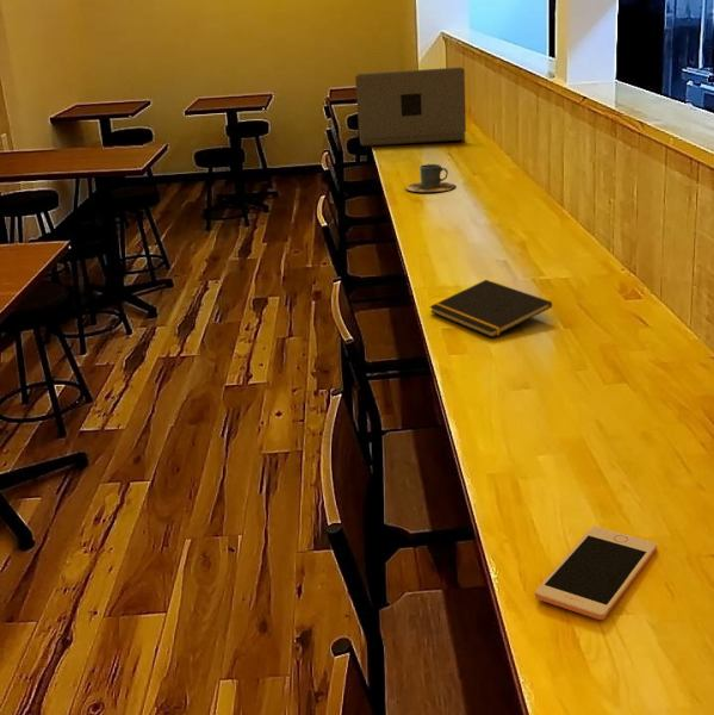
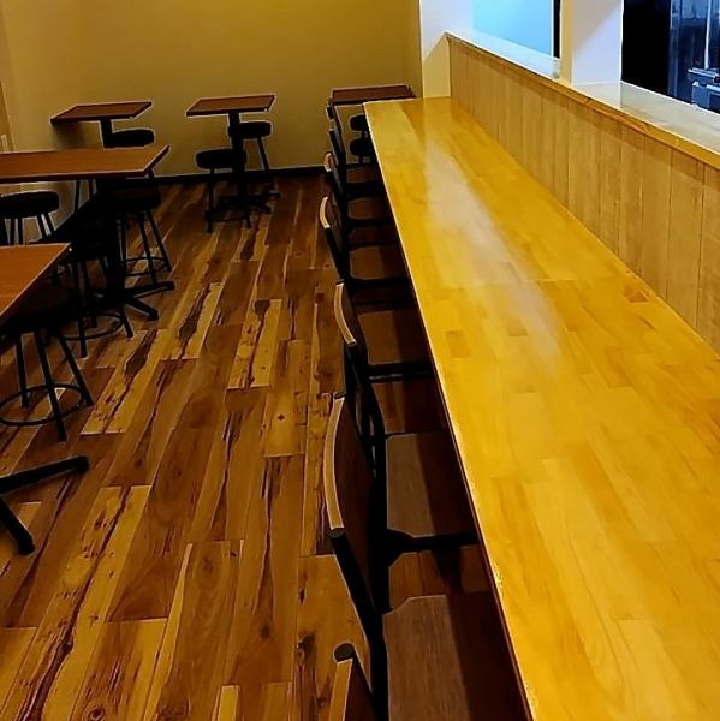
- laptop (410, 104)
- cup (430, 176)
- cell phone (597, 570)
- notepad (489, 306)
